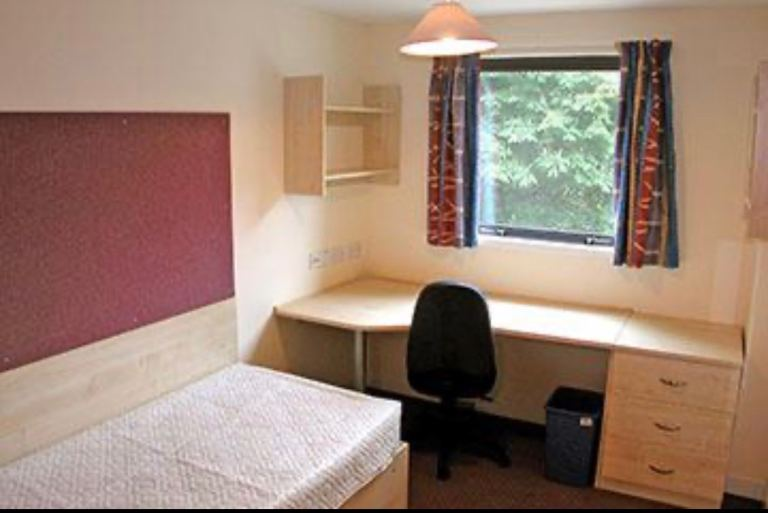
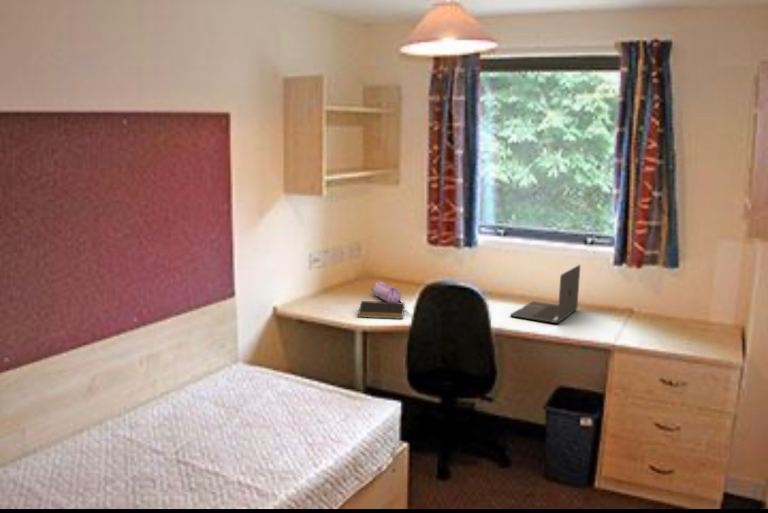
+ pencil case (386, 291)
+ laptop (545, 303)
+ notepad (381, 309)
